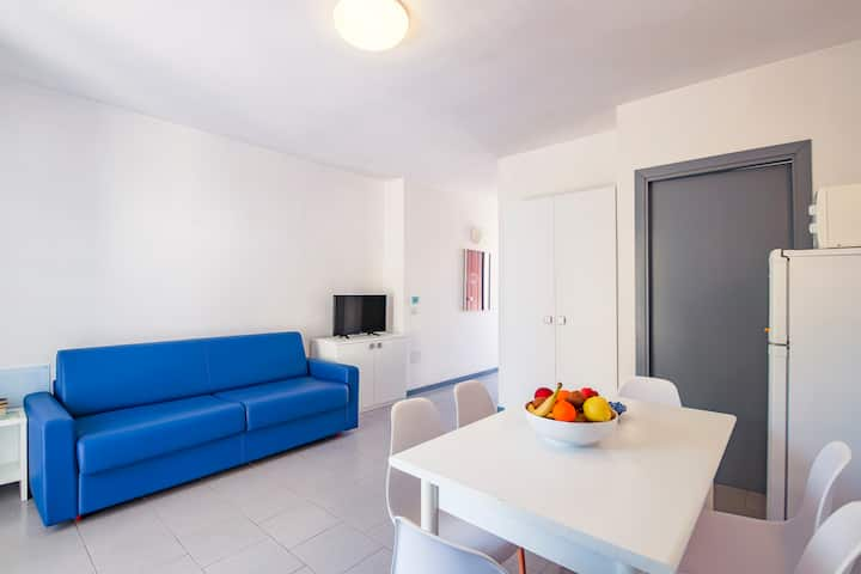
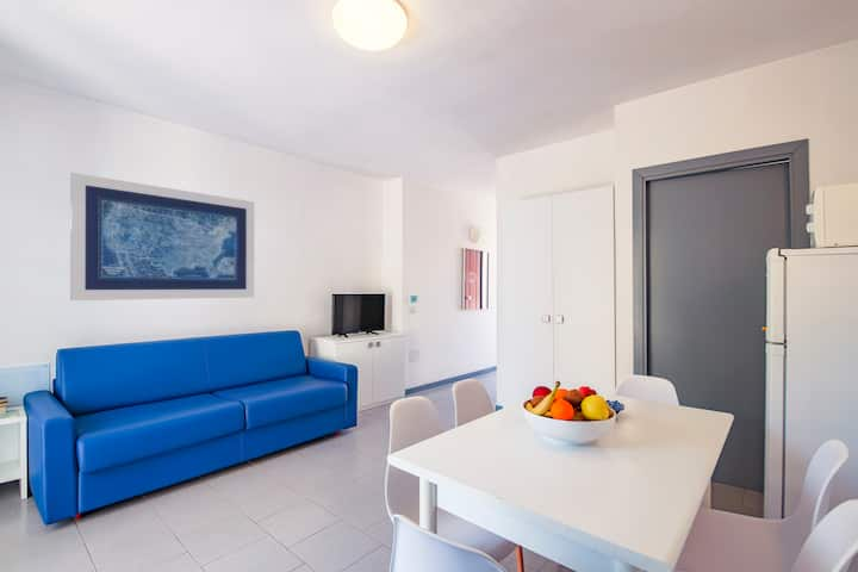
+ wall art (175, 243)
